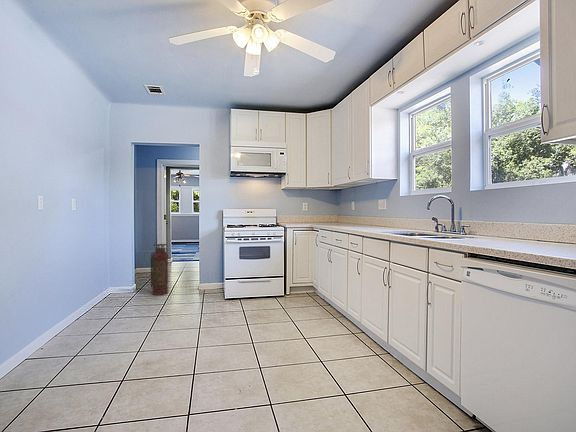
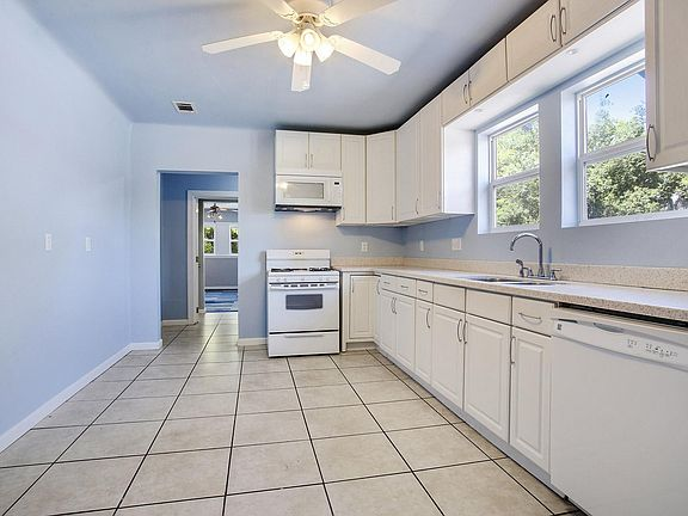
- fire extinguisher (159, 268)
